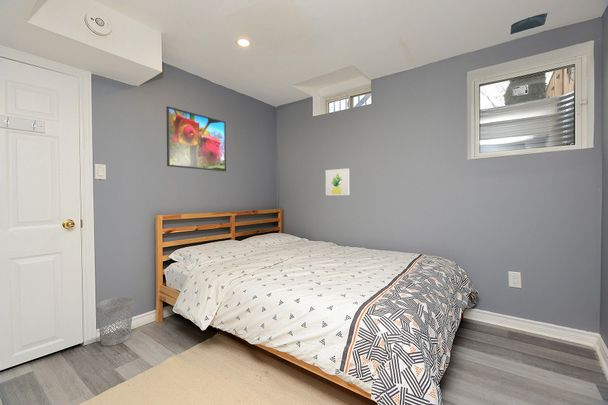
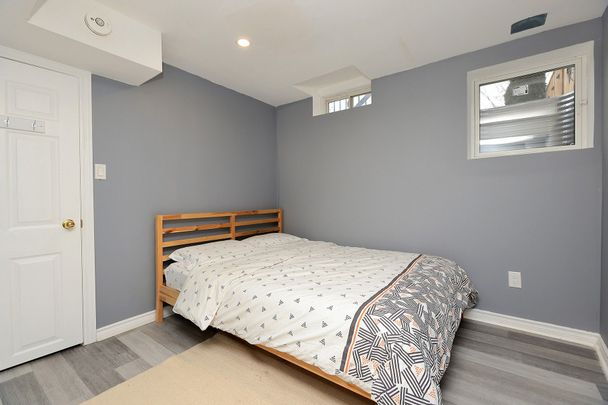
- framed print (199, 141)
- wastebasket (115, 320)
- wall art (337, 182)
